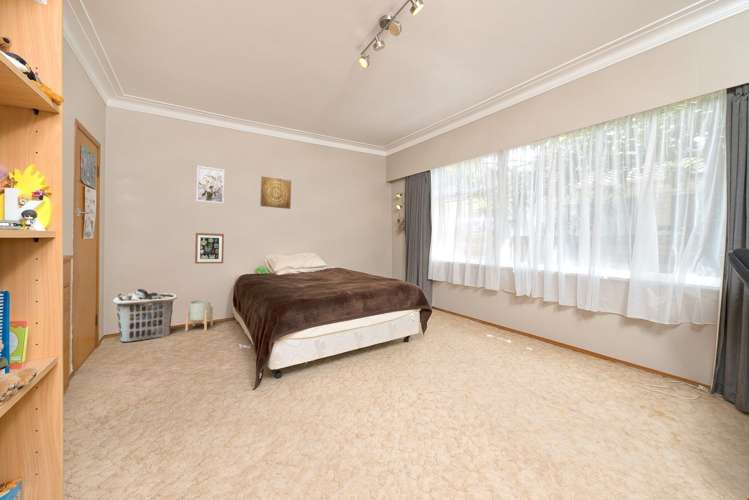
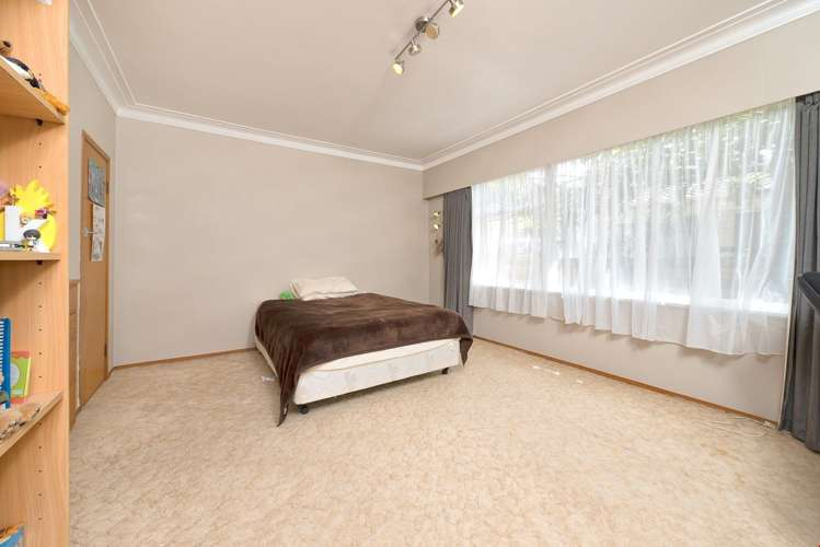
- wall art (276, 193)
- clothes hamper (146, 313)
- planter (199, 315)
- wall art (210, 185)
- wall art (209, 248)
